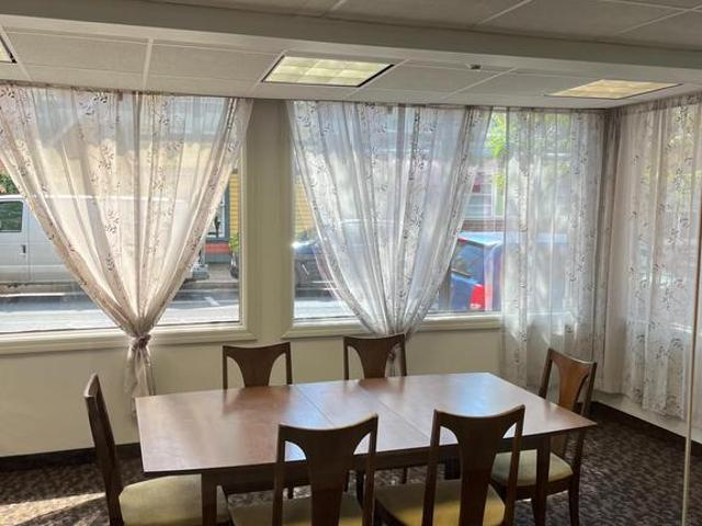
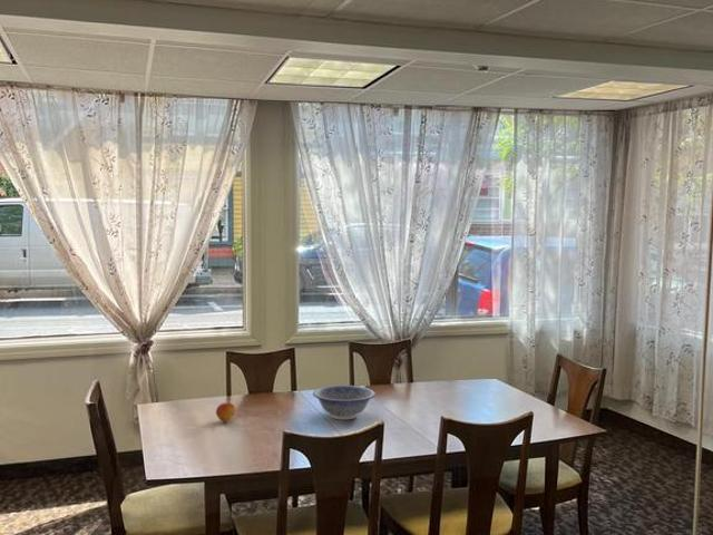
+ decorative bowl (343, 403)
+ fruit (225, 411)
